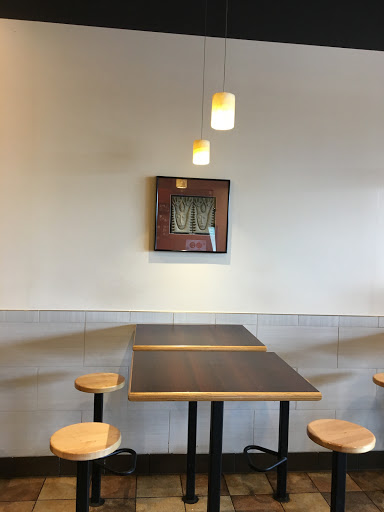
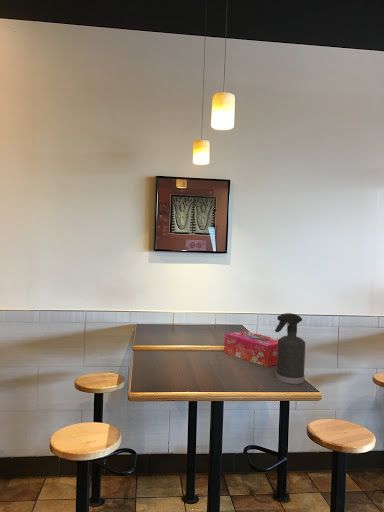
+ tissue box (254, 347)
+ spray bottle (290, 346)
